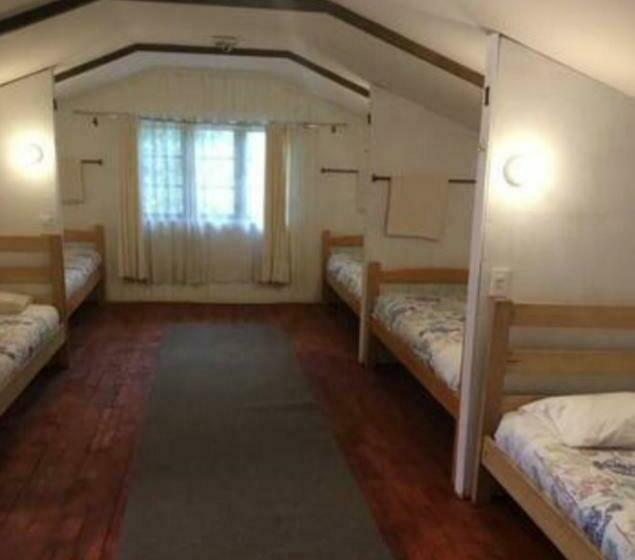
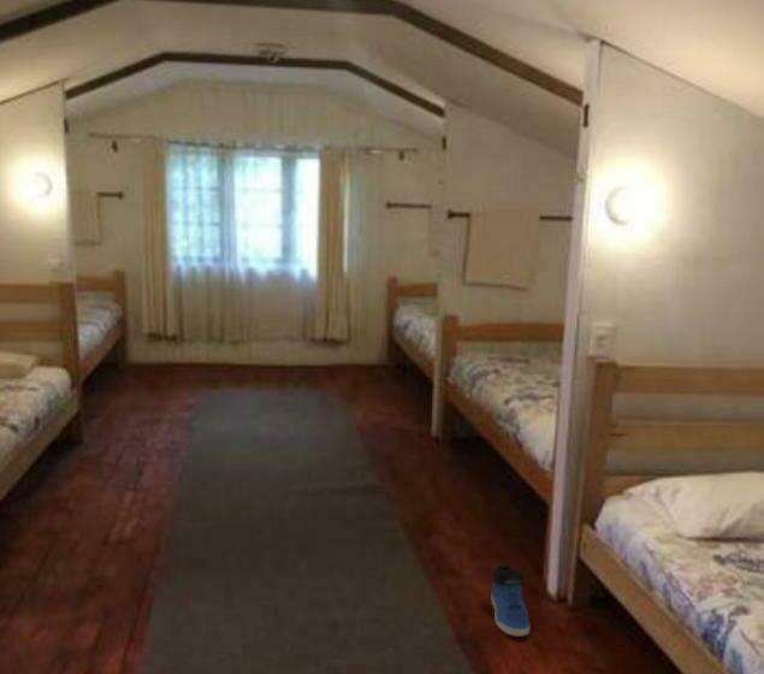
+ sneaker (510, 596)
